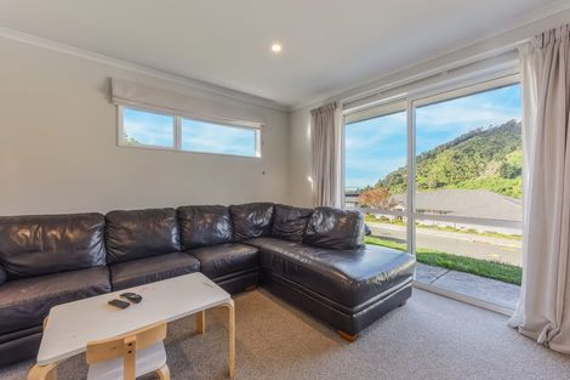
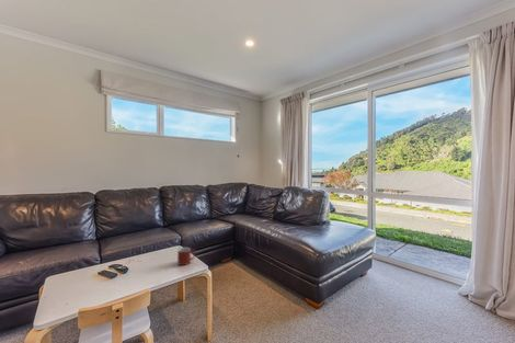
+ mug (186, 255)
